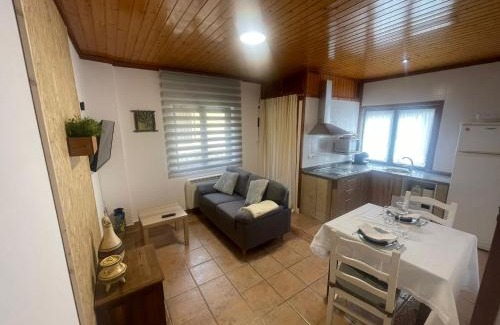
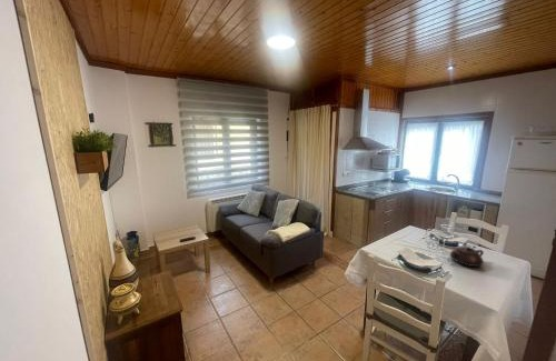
+ teapot (467, 254)
